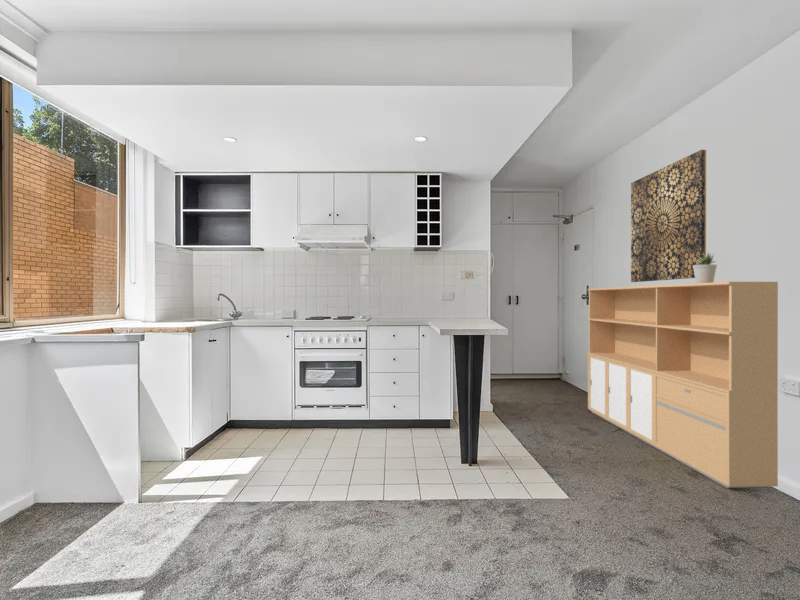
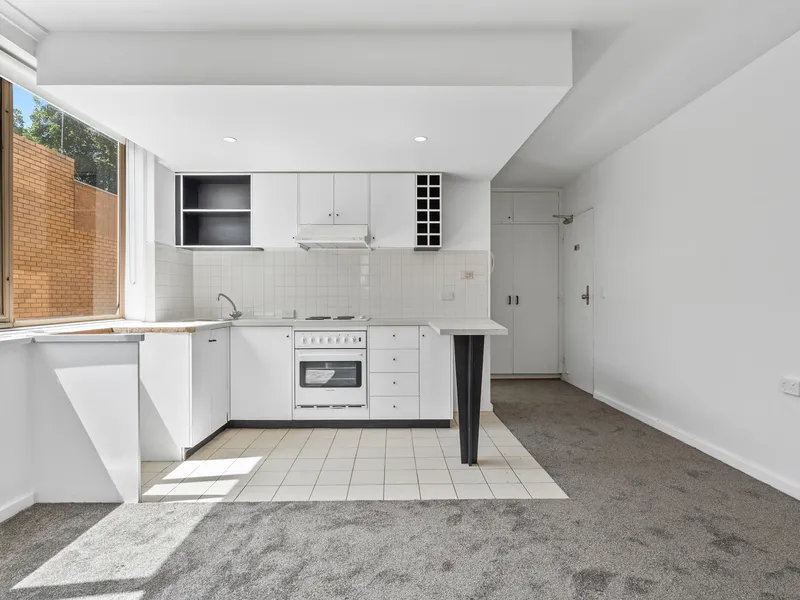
- wall art (663, 224)
- potted plant (704, 267)
- storage cabinet (657, 363)
